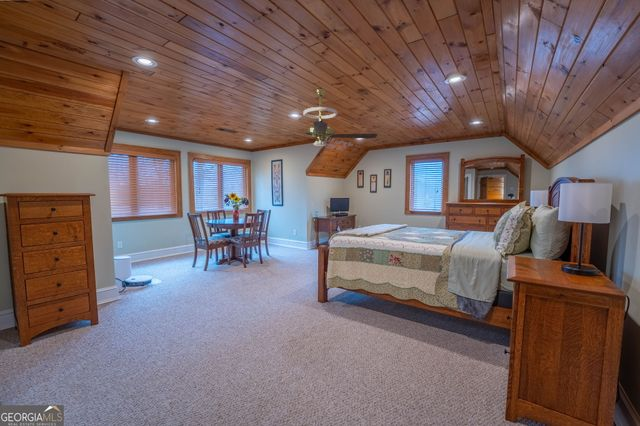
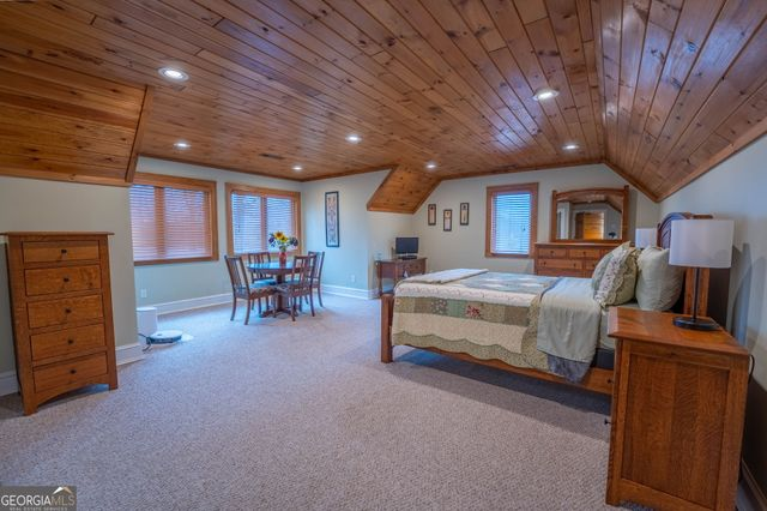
- ceiling fan (320, 121)
